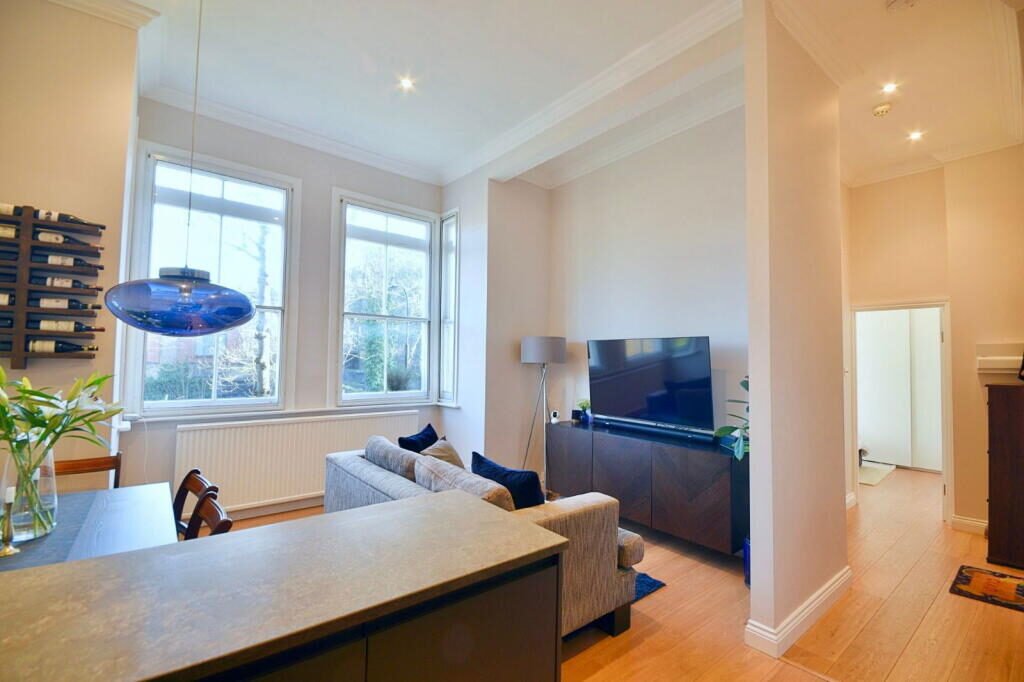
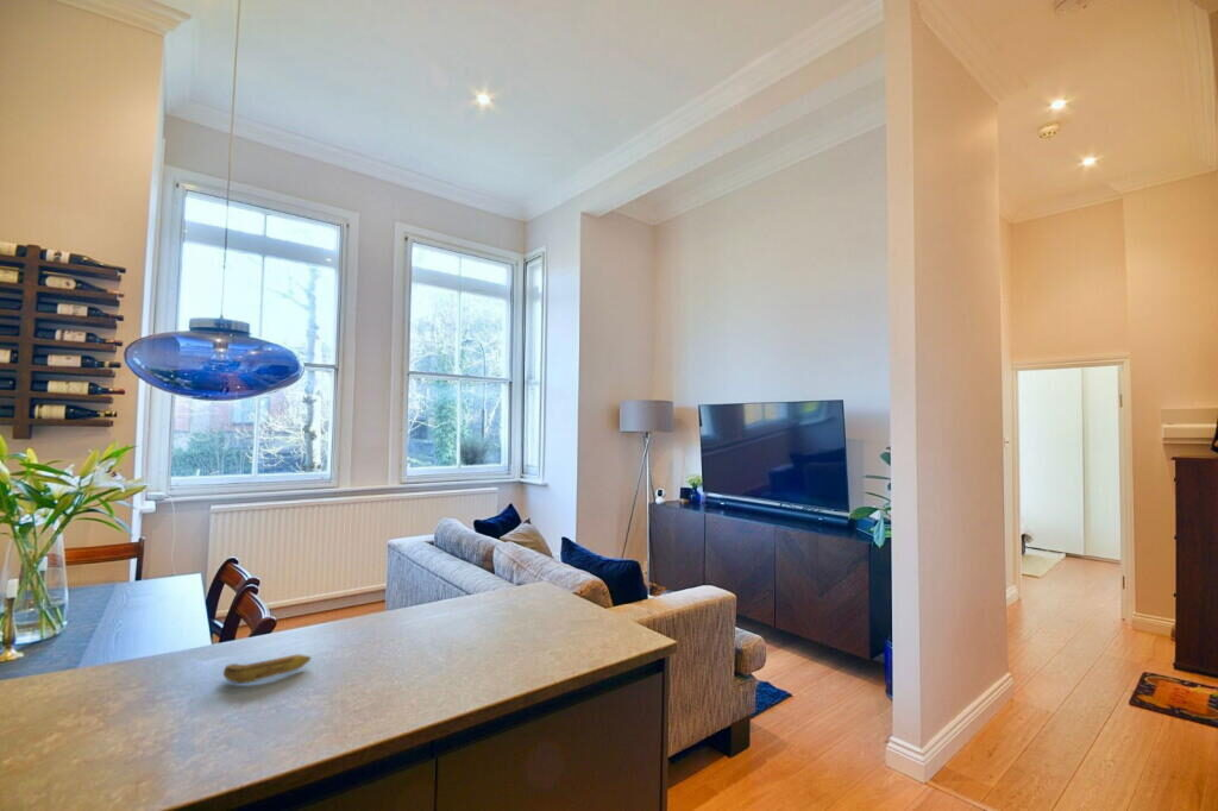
+ banana (268, 664)
